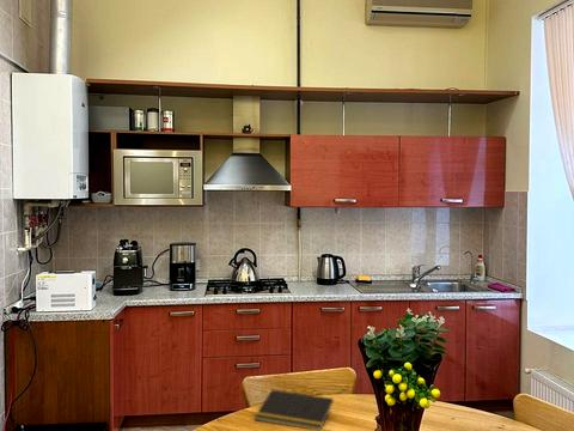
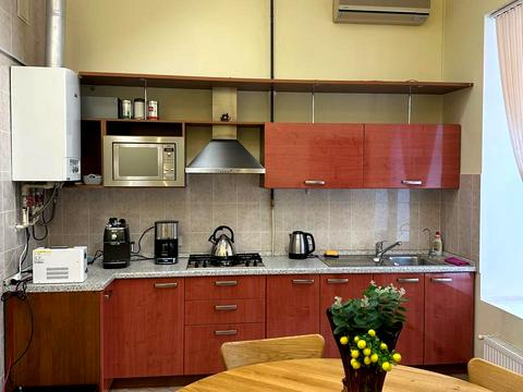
- notepad (294, 408)
